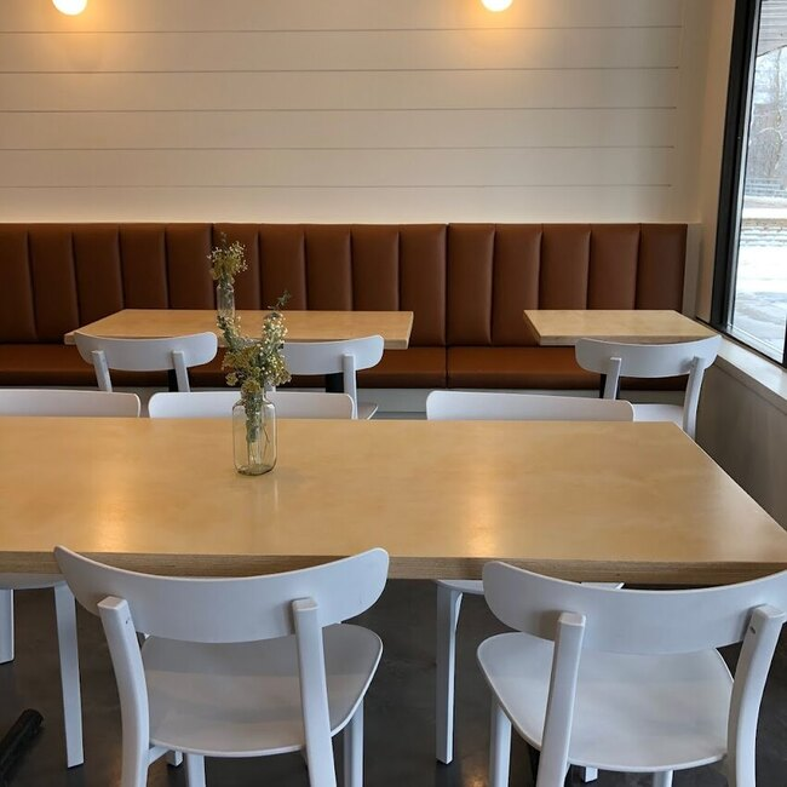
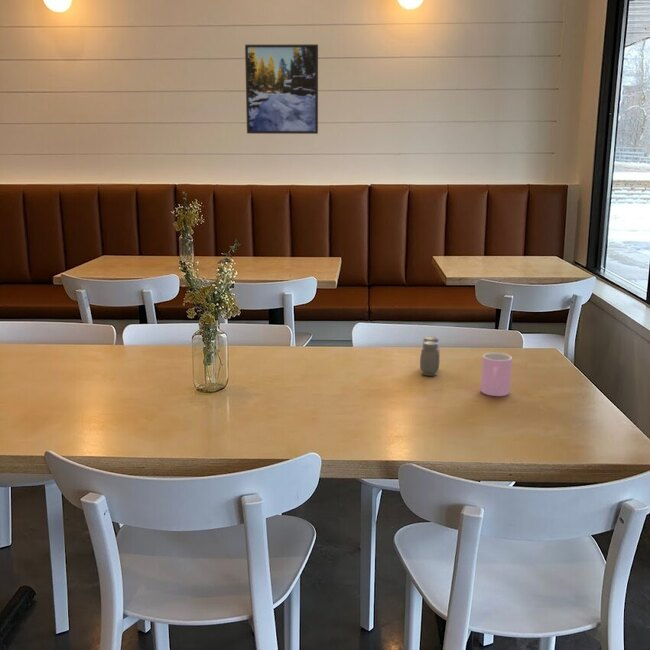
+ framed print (282, 89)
+ cup (495, 376)
+ salt and pepper shaker (430, 355)
